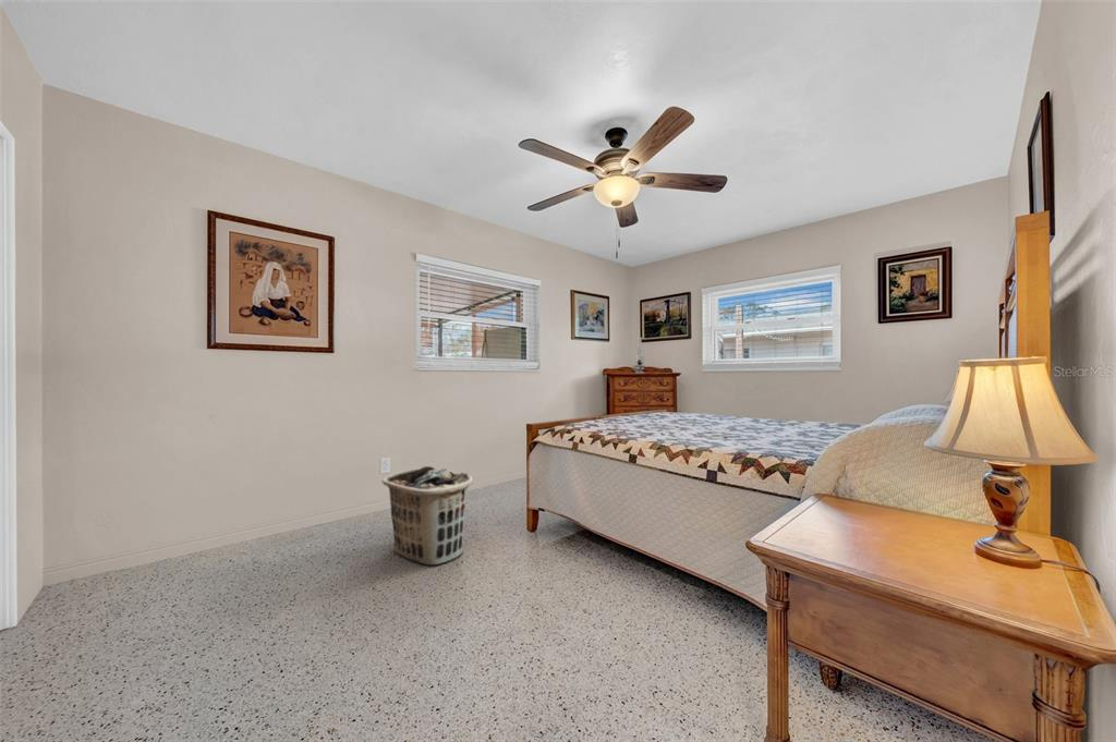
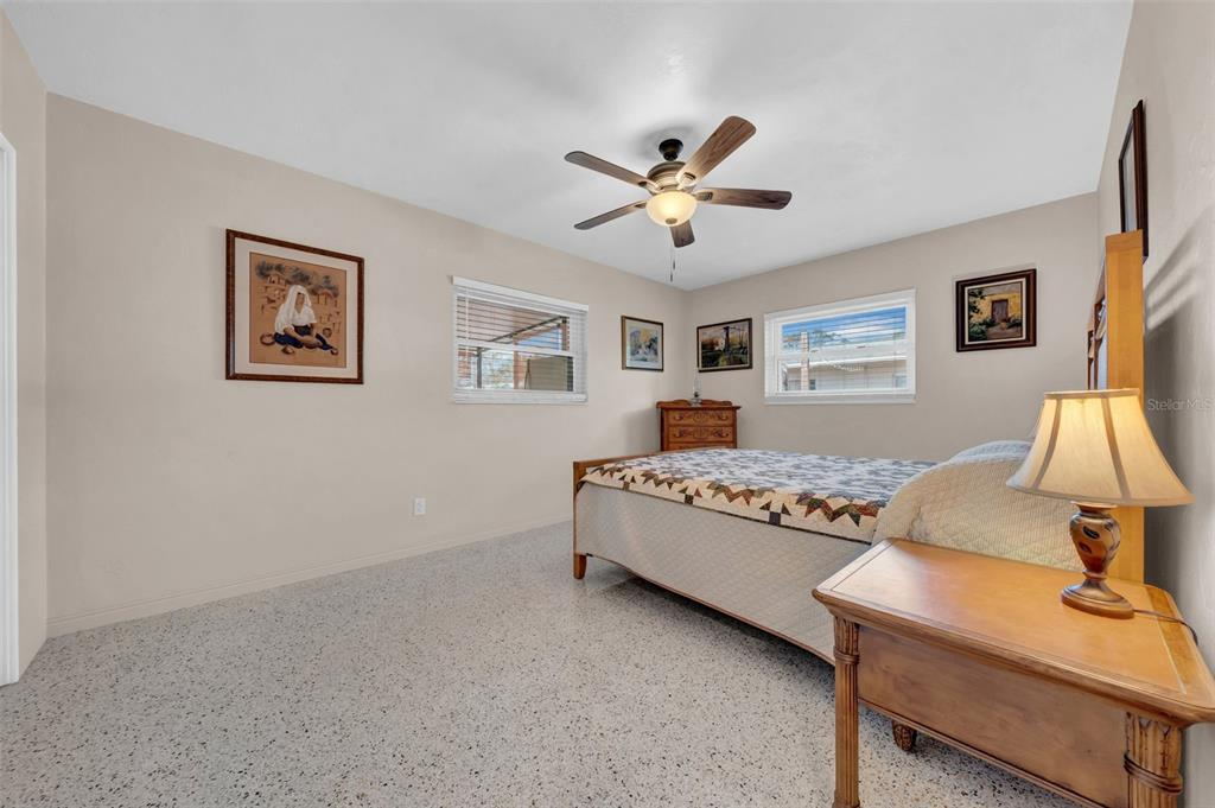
- clothes hamper (427, 507)
